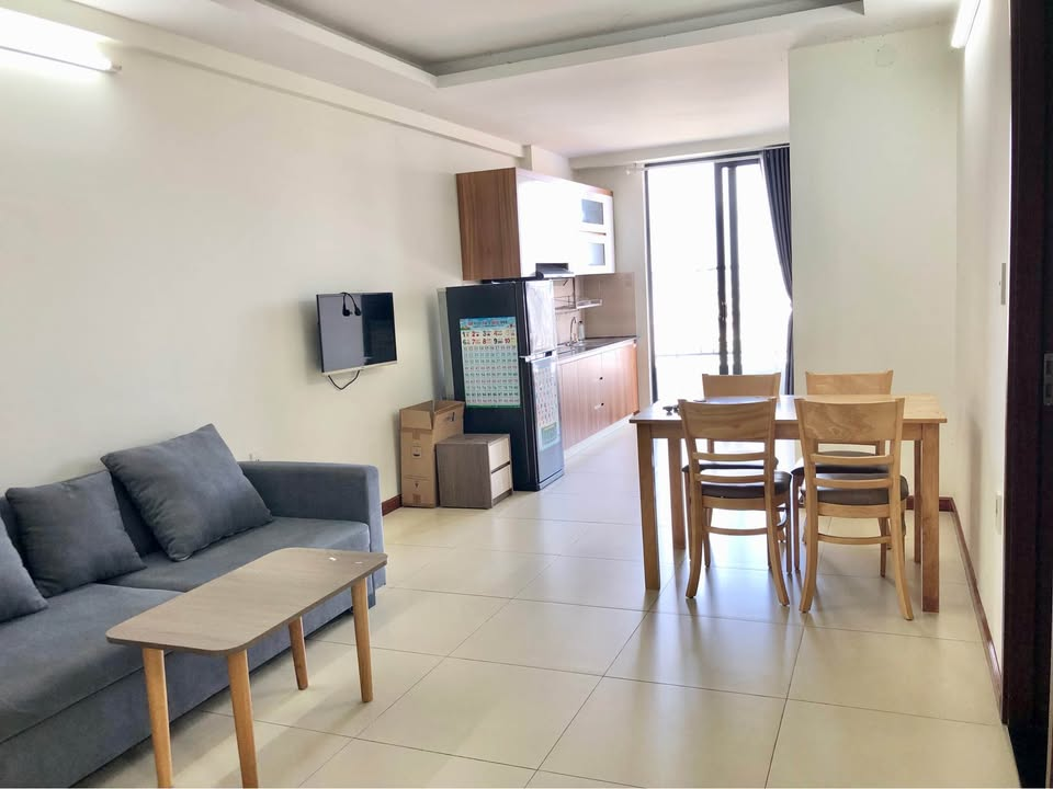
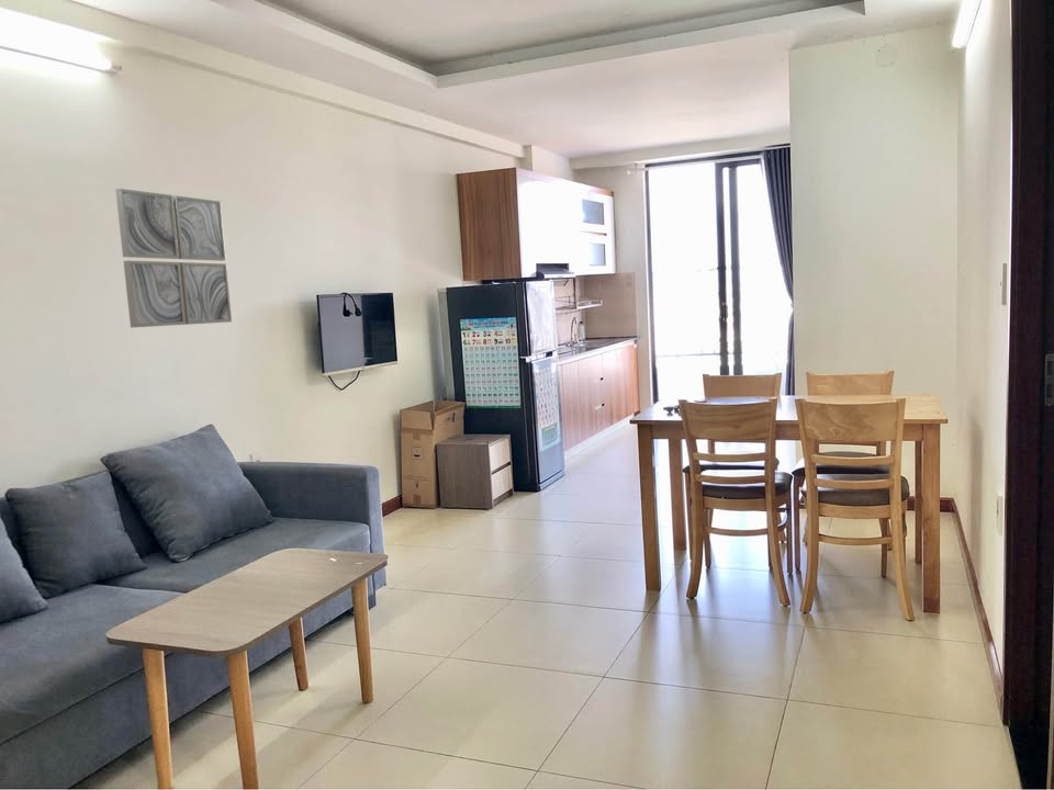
+ wall art (178, 262)
